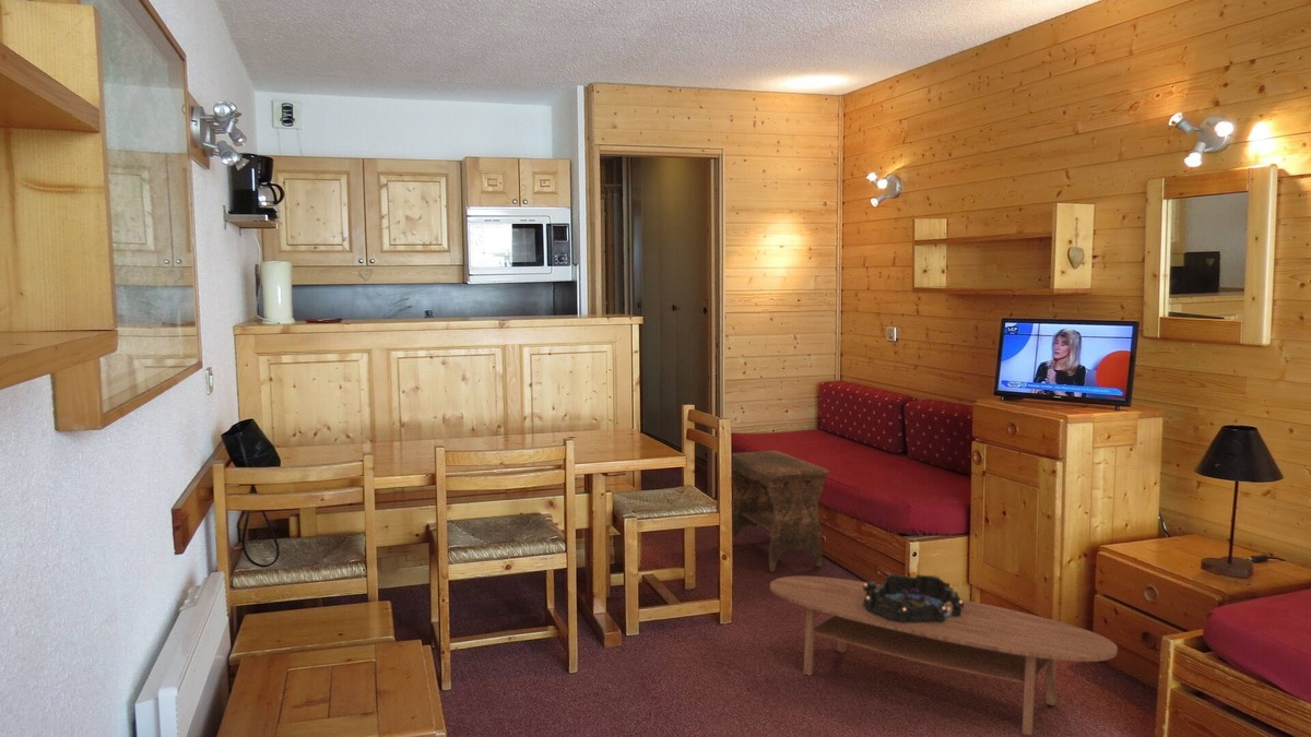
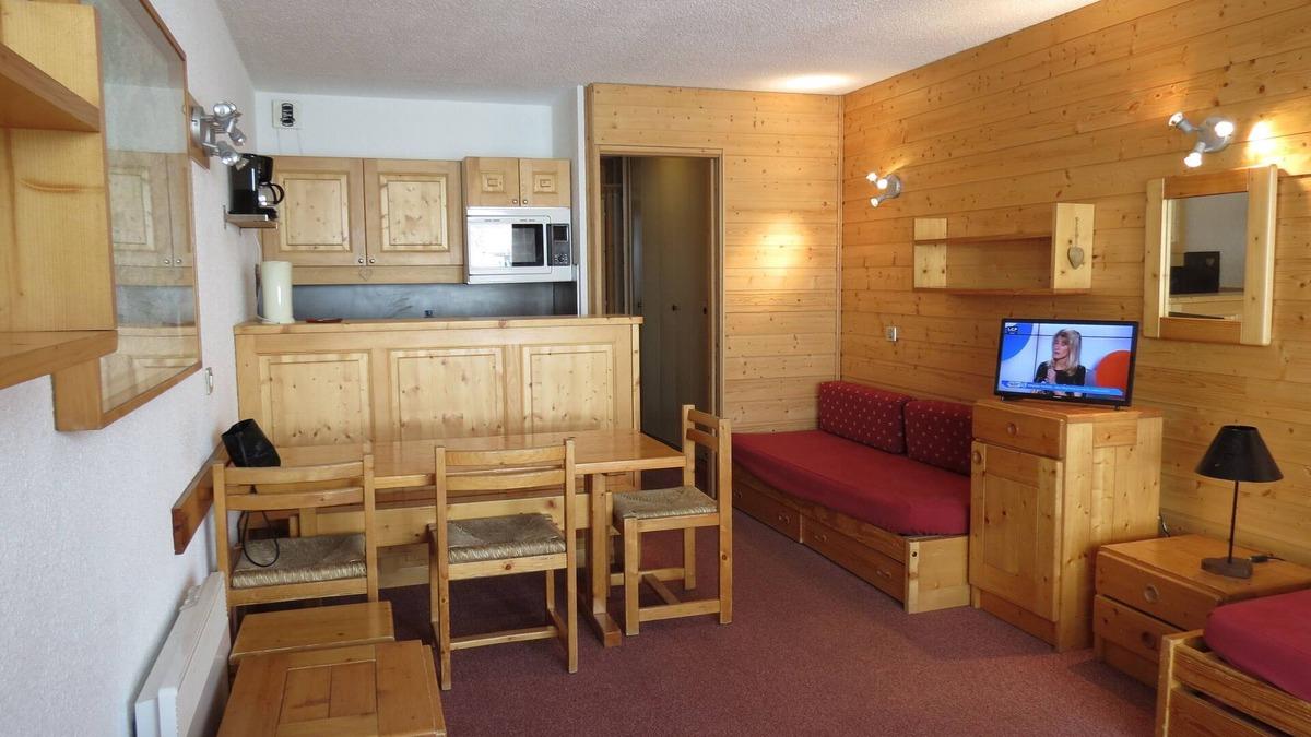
- decorative bowl (912, 595)
- coffee table (925, 650)
- footstool (772, 508)
